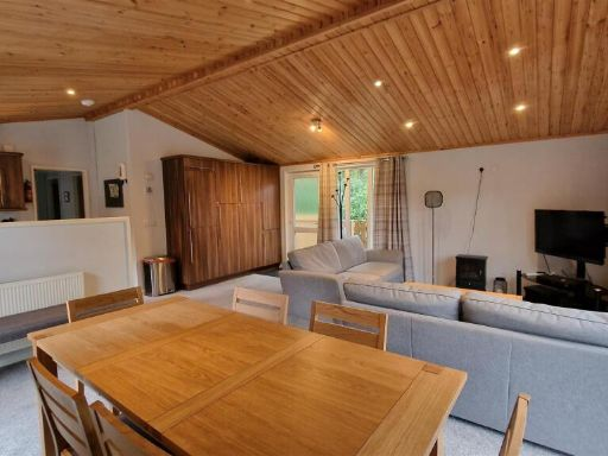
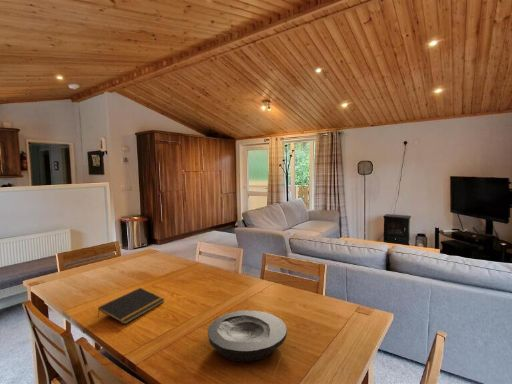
+ plate (247, 336)
+ notepad (133, 304)
